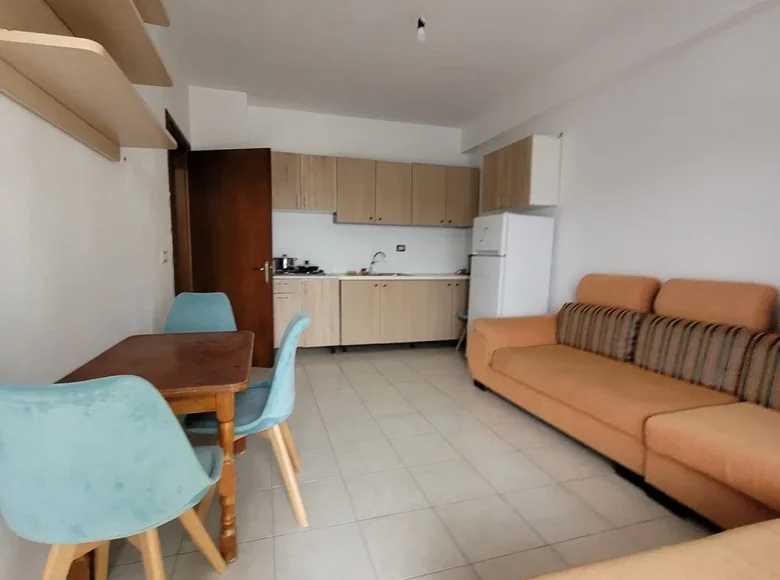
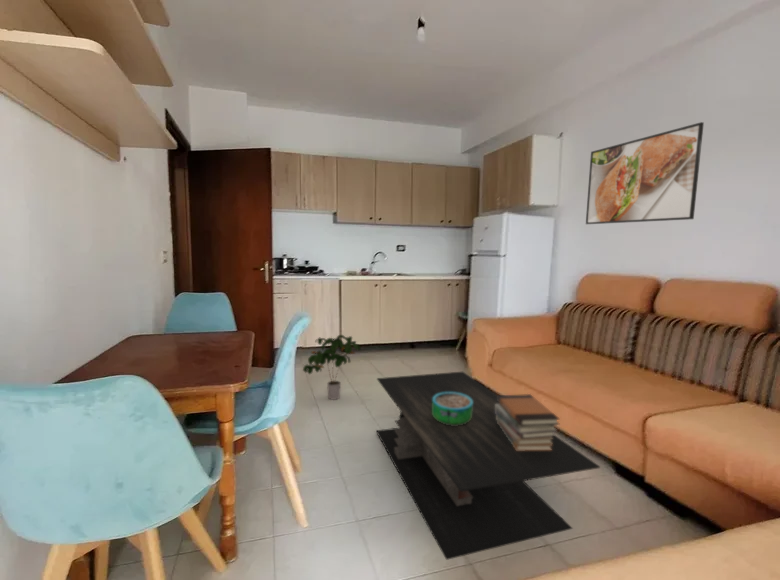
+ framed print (635, 181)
+ coffee table (460, 444)
+ potted plant (332, 369)
+ book stack (524, 420)
+ decorative bowl (452, 408)
